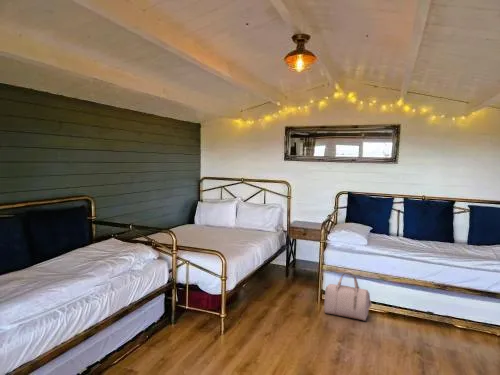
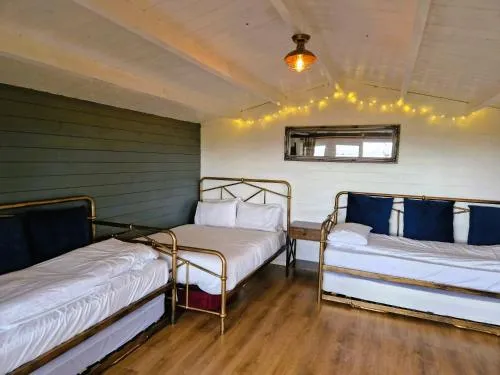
- duffel bag (348, 292)
